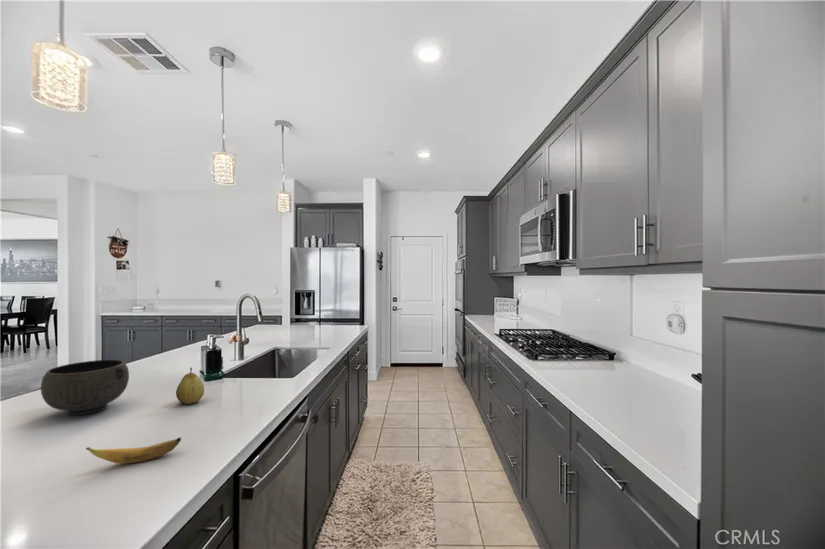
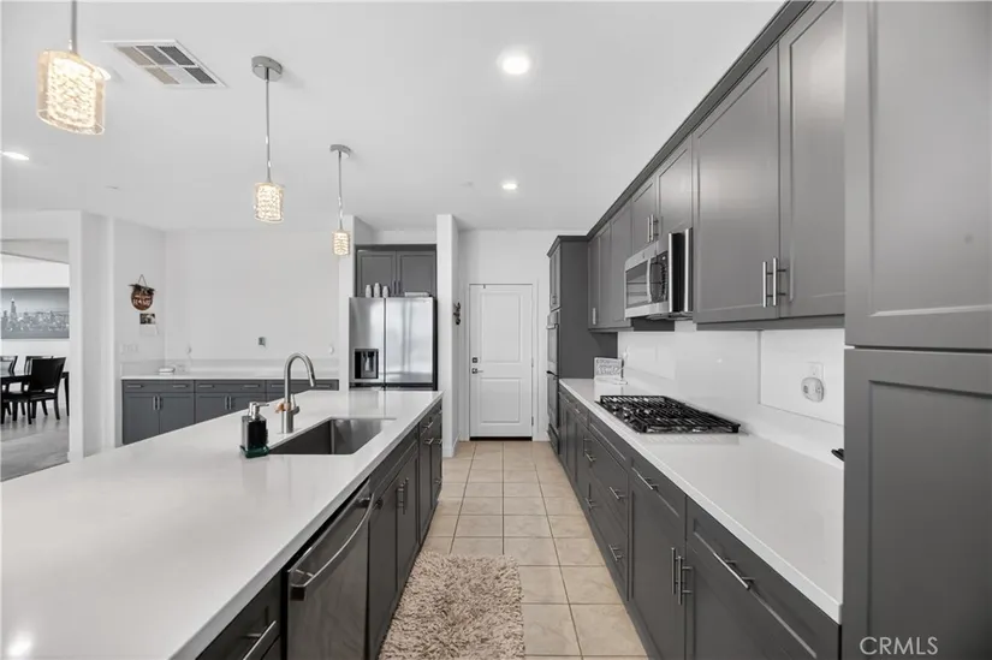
- fruit (190, 385)
- banana (136, 449)
- bowl (87, 388)
